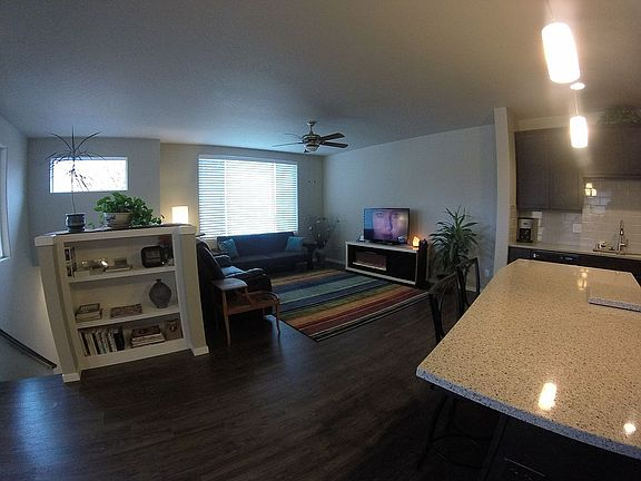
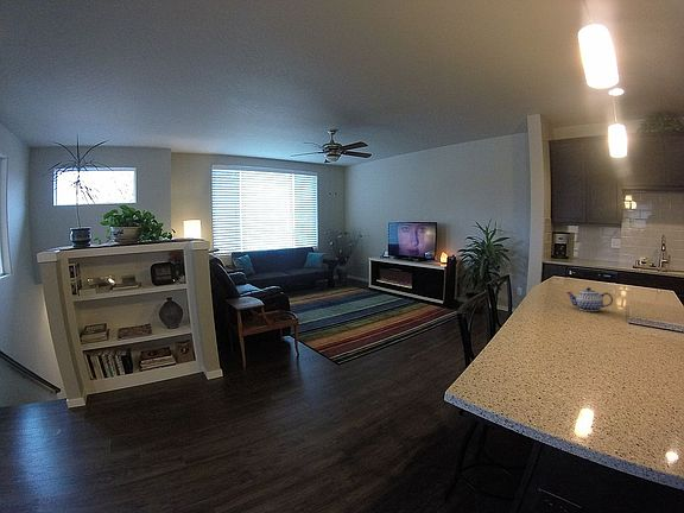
+ teapot (588, 298)
